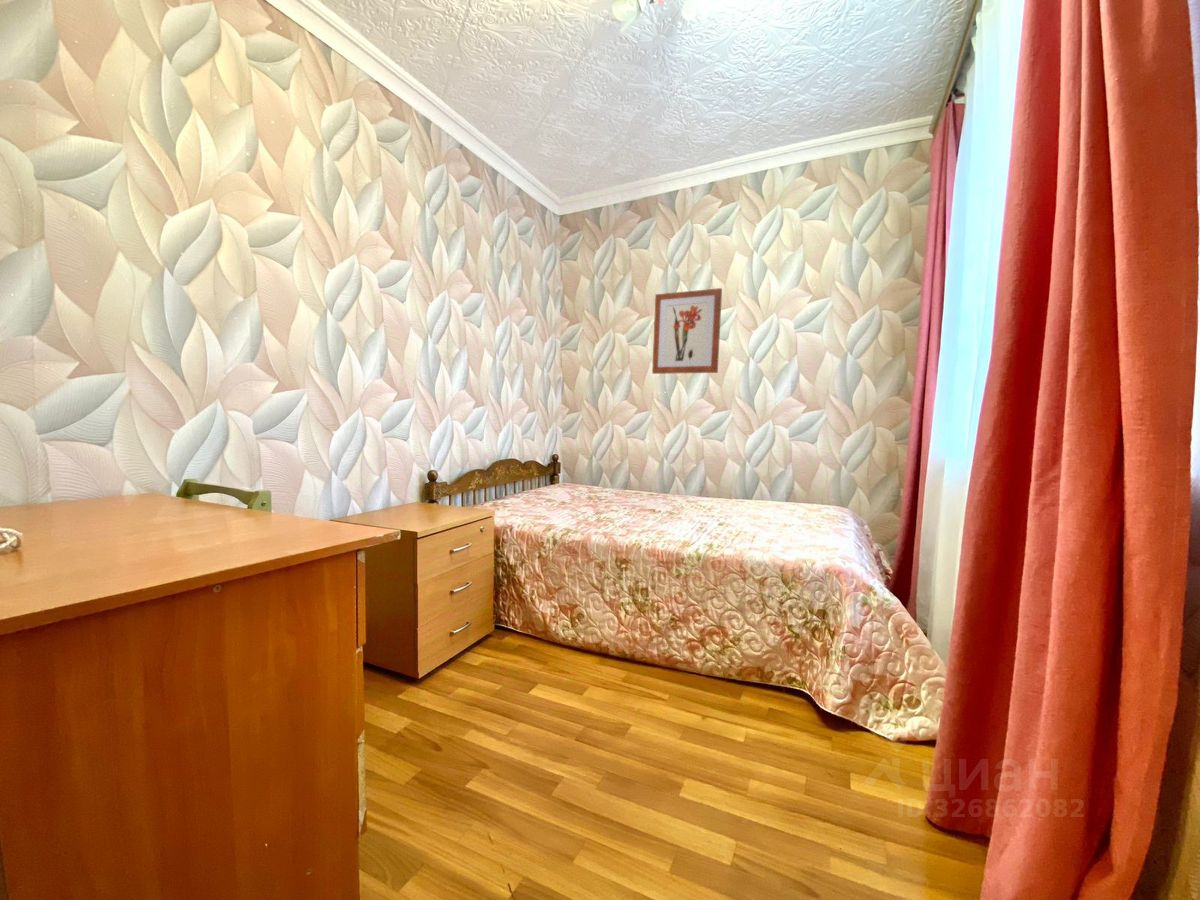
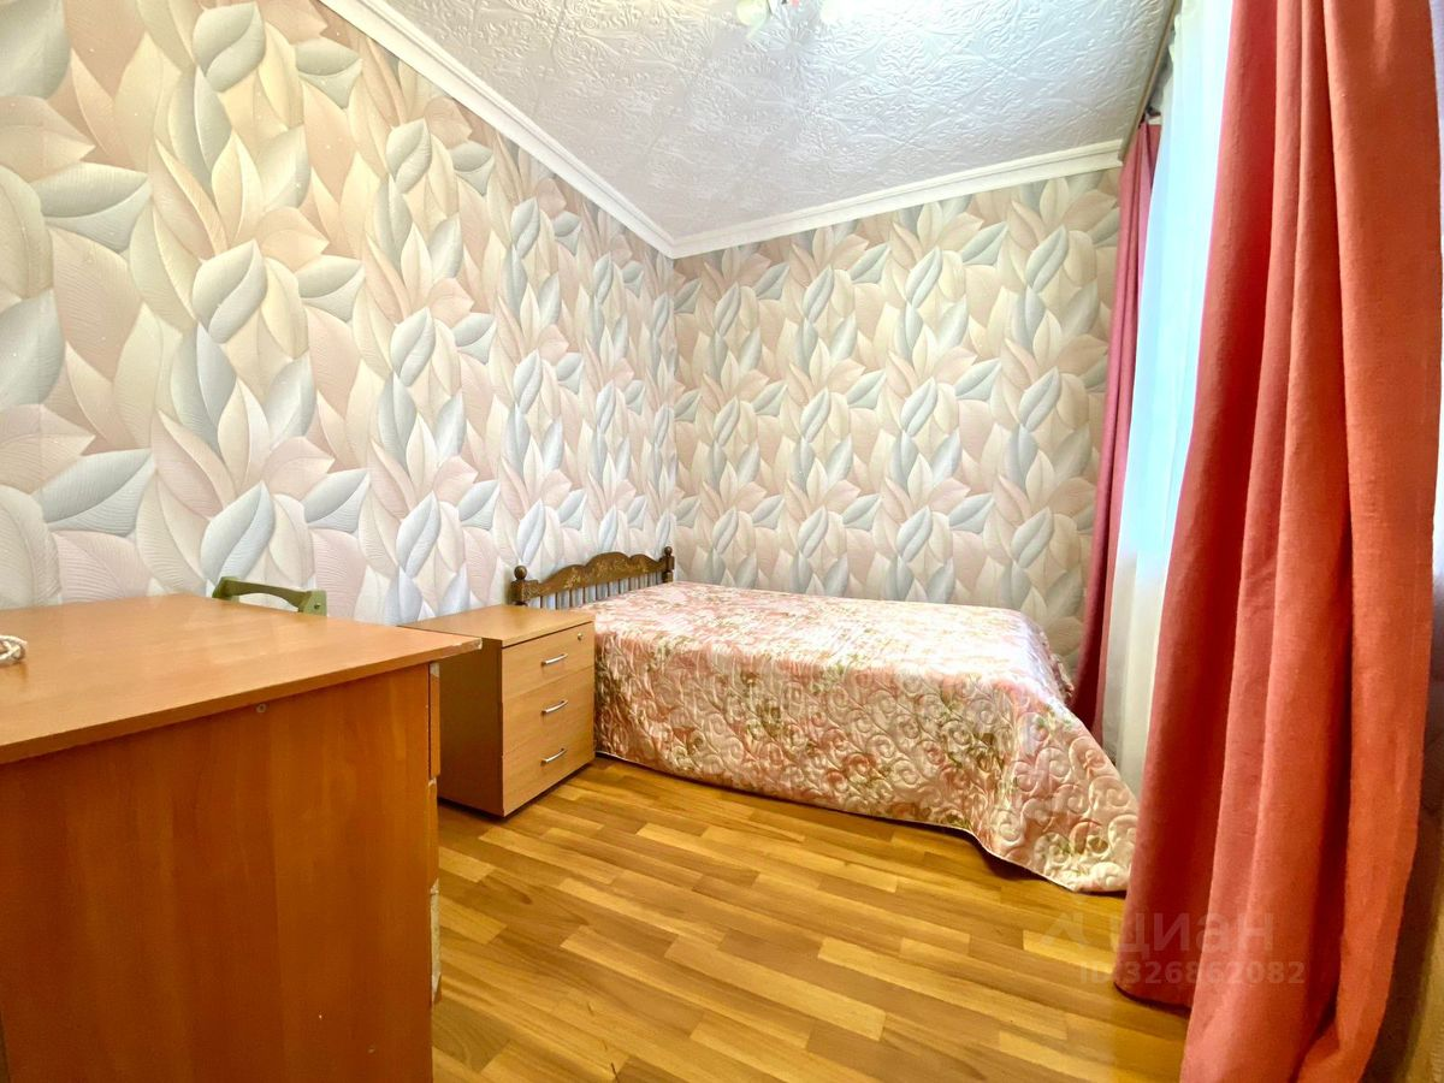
- wall art (685, 332)
